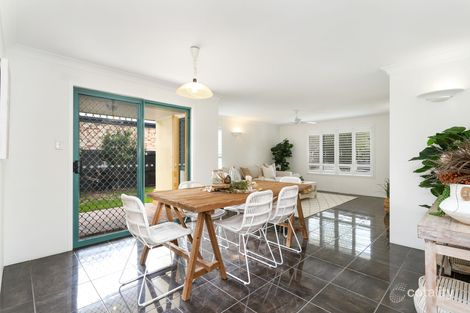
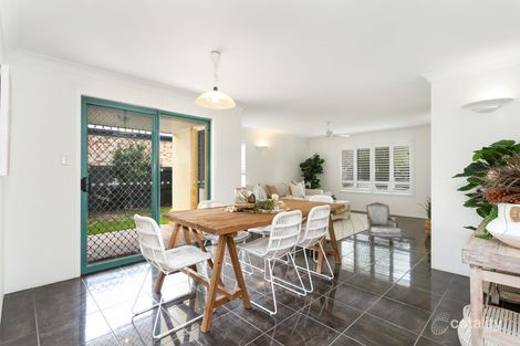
+ armchair (384, 224)
